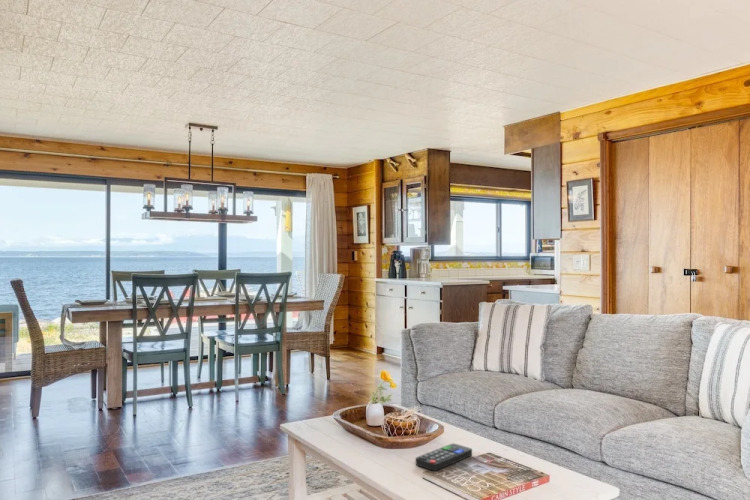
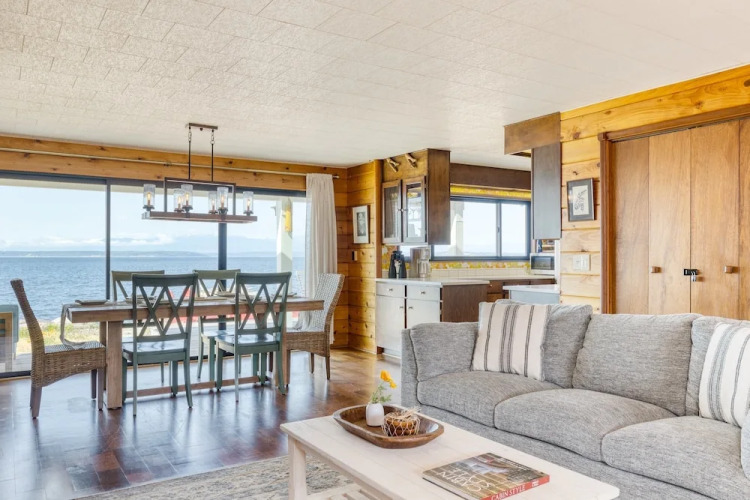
- remote control (444, 456)
